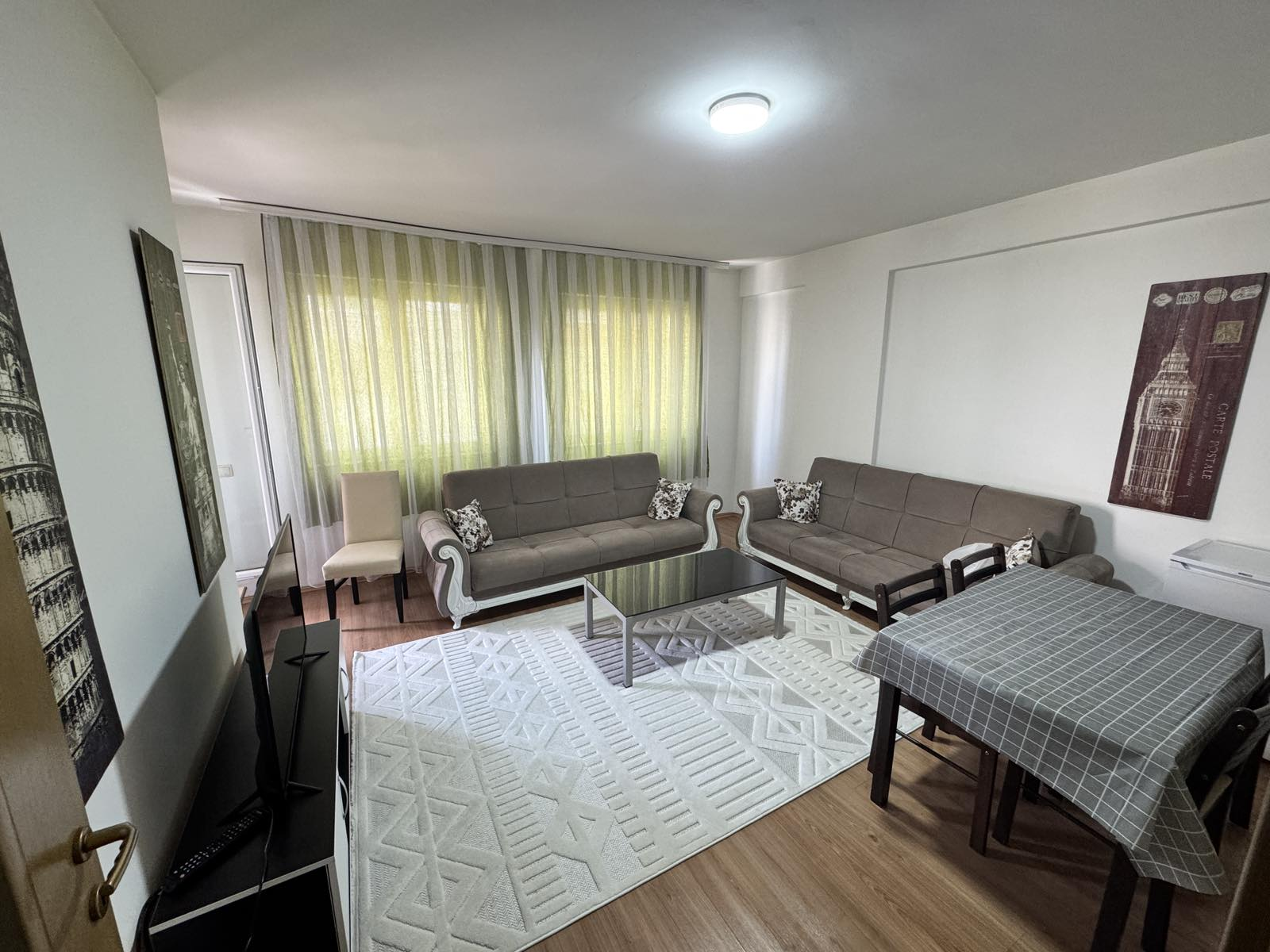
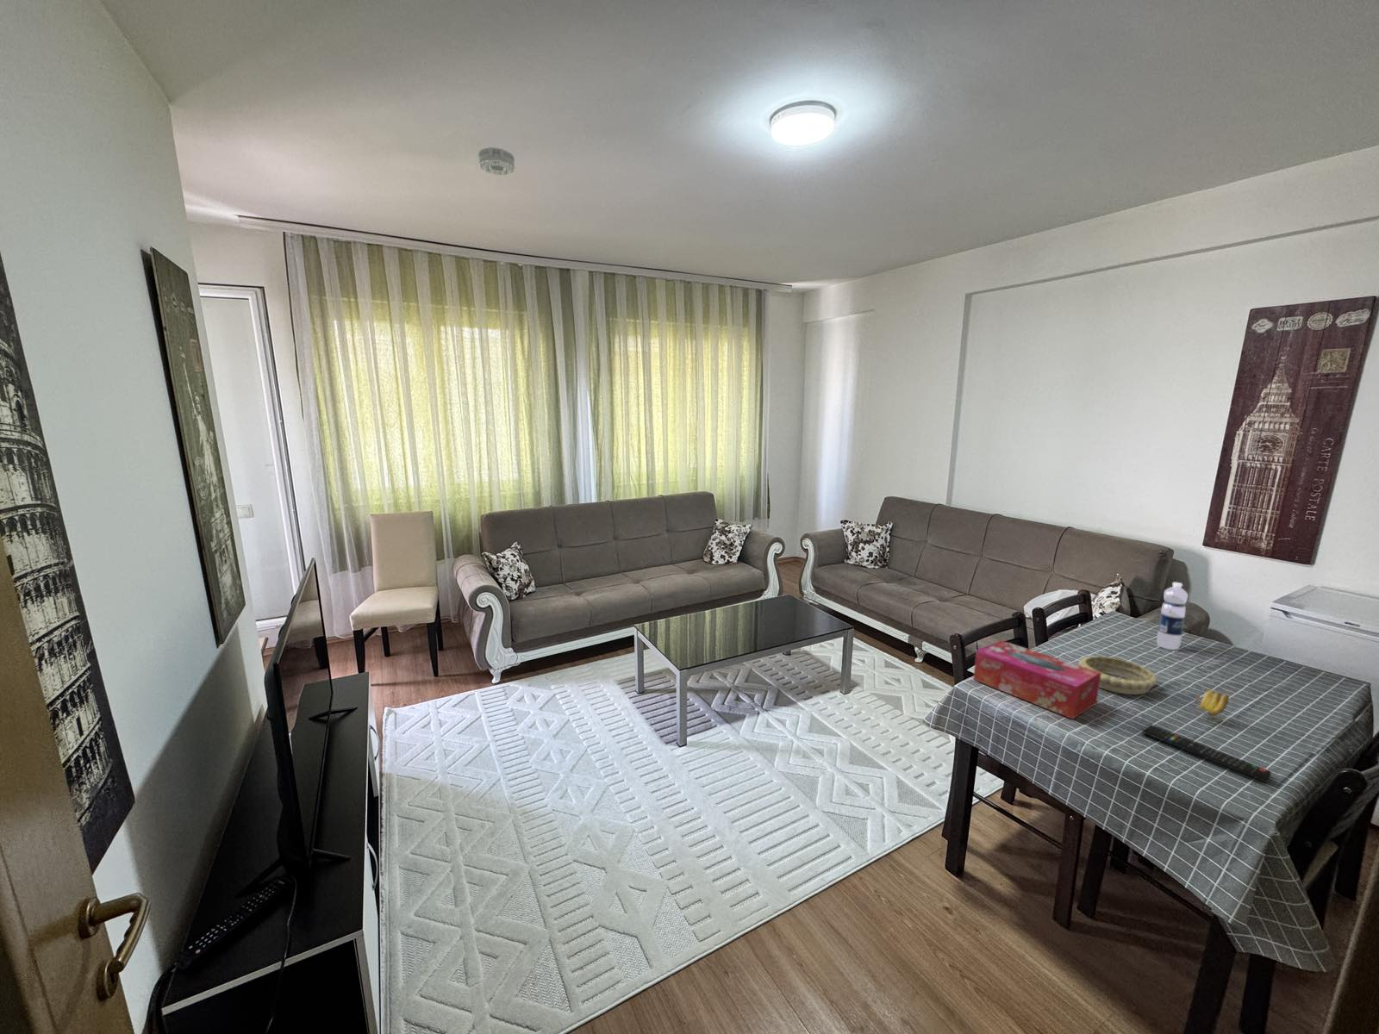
+ remote control (1203, 752)
+ water bottle (1173, 615)
+ tissue box (1034, 676)
+ banana (1223, 701)
+ decorative bowl (1115, 673)
+ smoke detector (496, 161)
